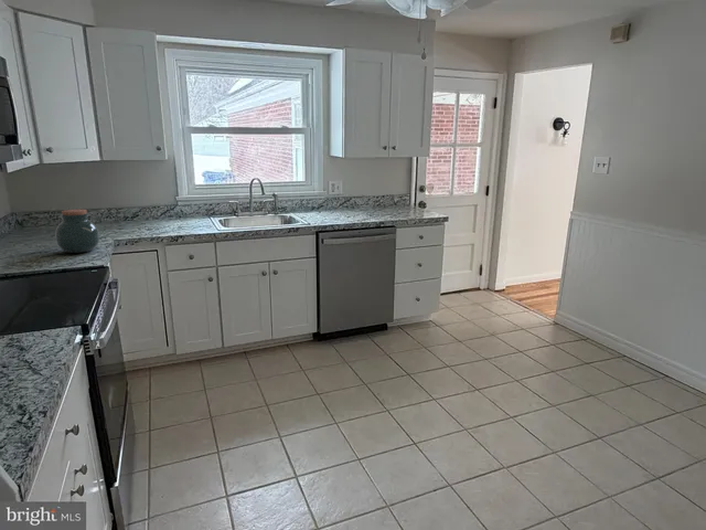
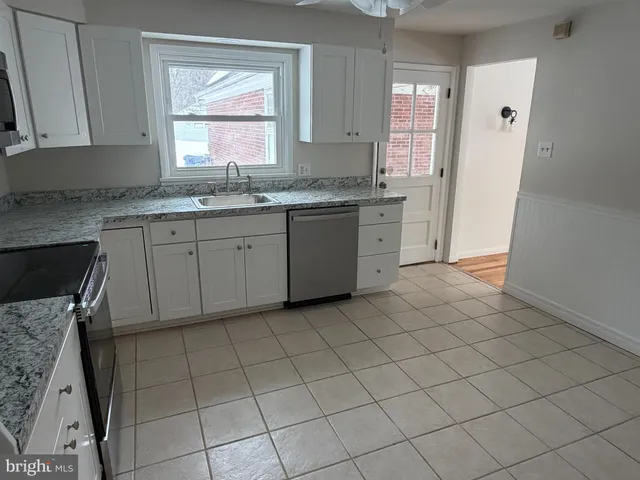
- jar (76, 231)
